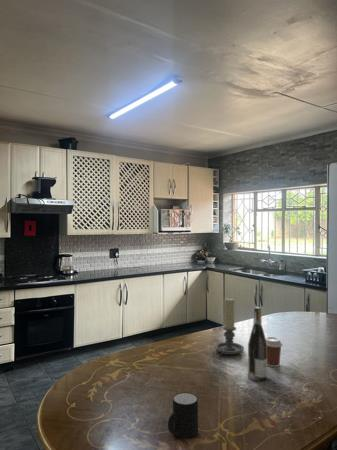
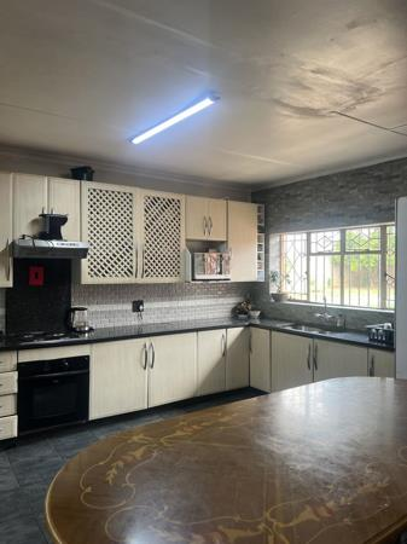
- coffee cup (272, 351)
- candle holder (227, 325)
- wine bottle (257, 342)
- mug (181, 417)
